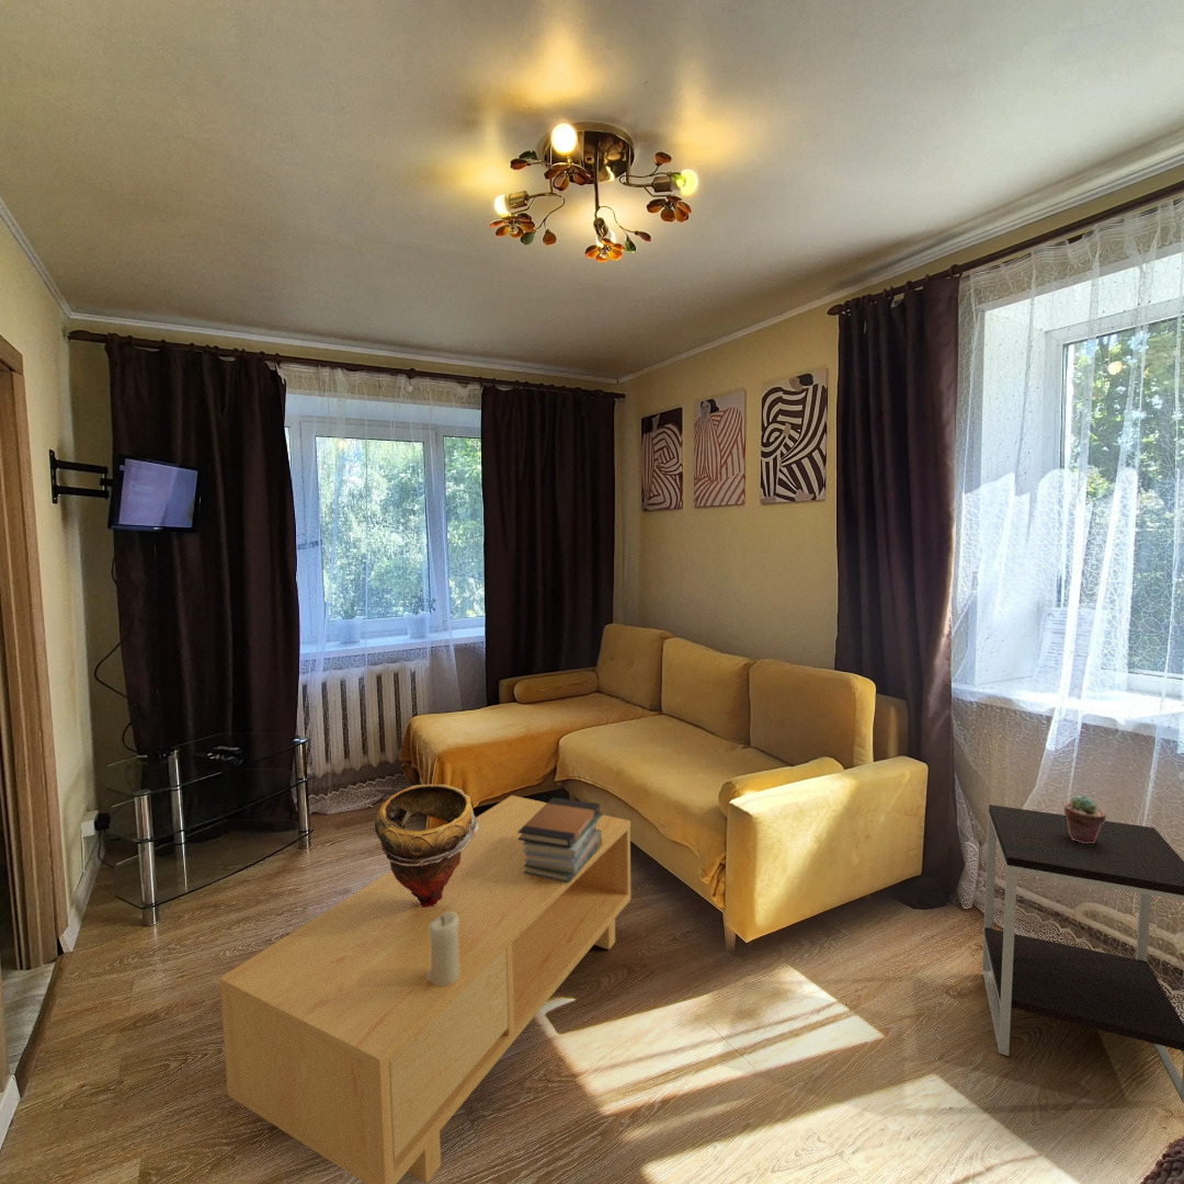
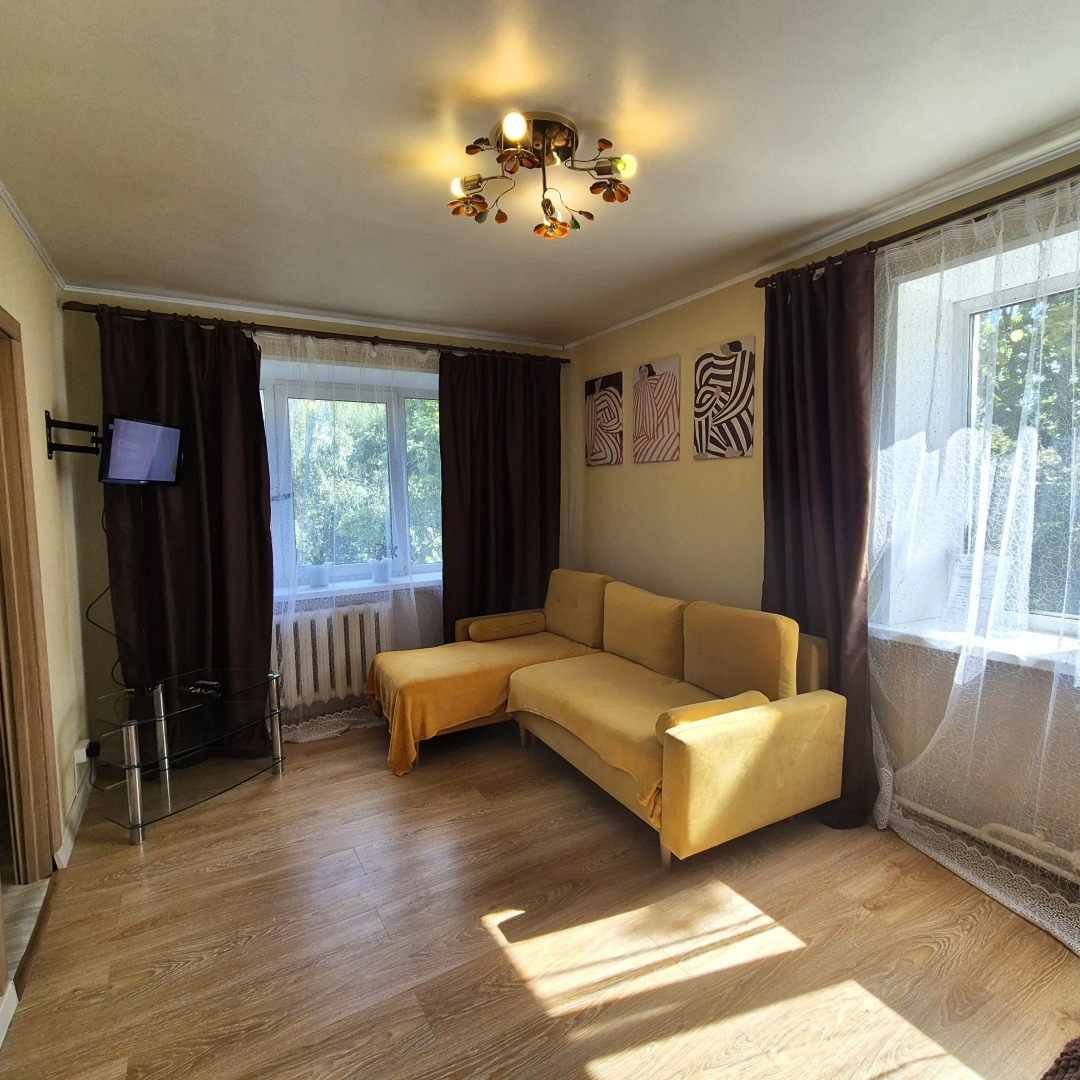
- decorative bowl (425, 852)
- potted succulent (1083, 817)
- book stack (561, 838)
- side table (1074, 946)
- candle (442, 945)
- coffee table (469, 945)
